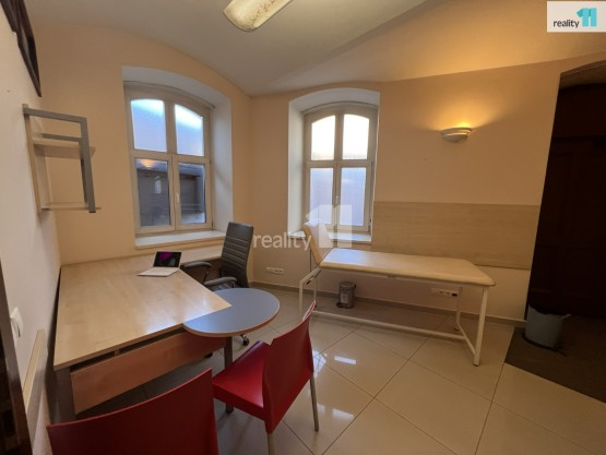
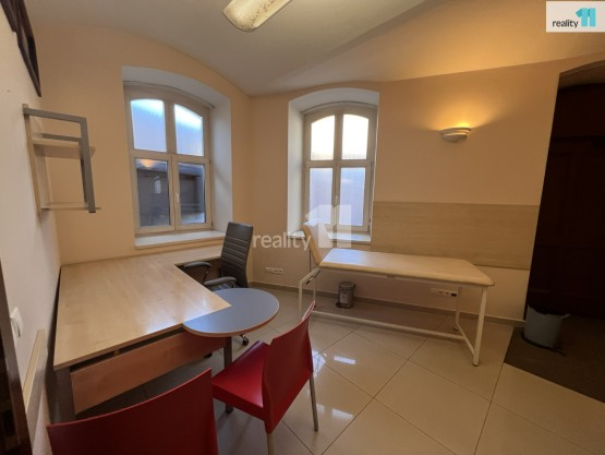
- laptop (162, 261)
